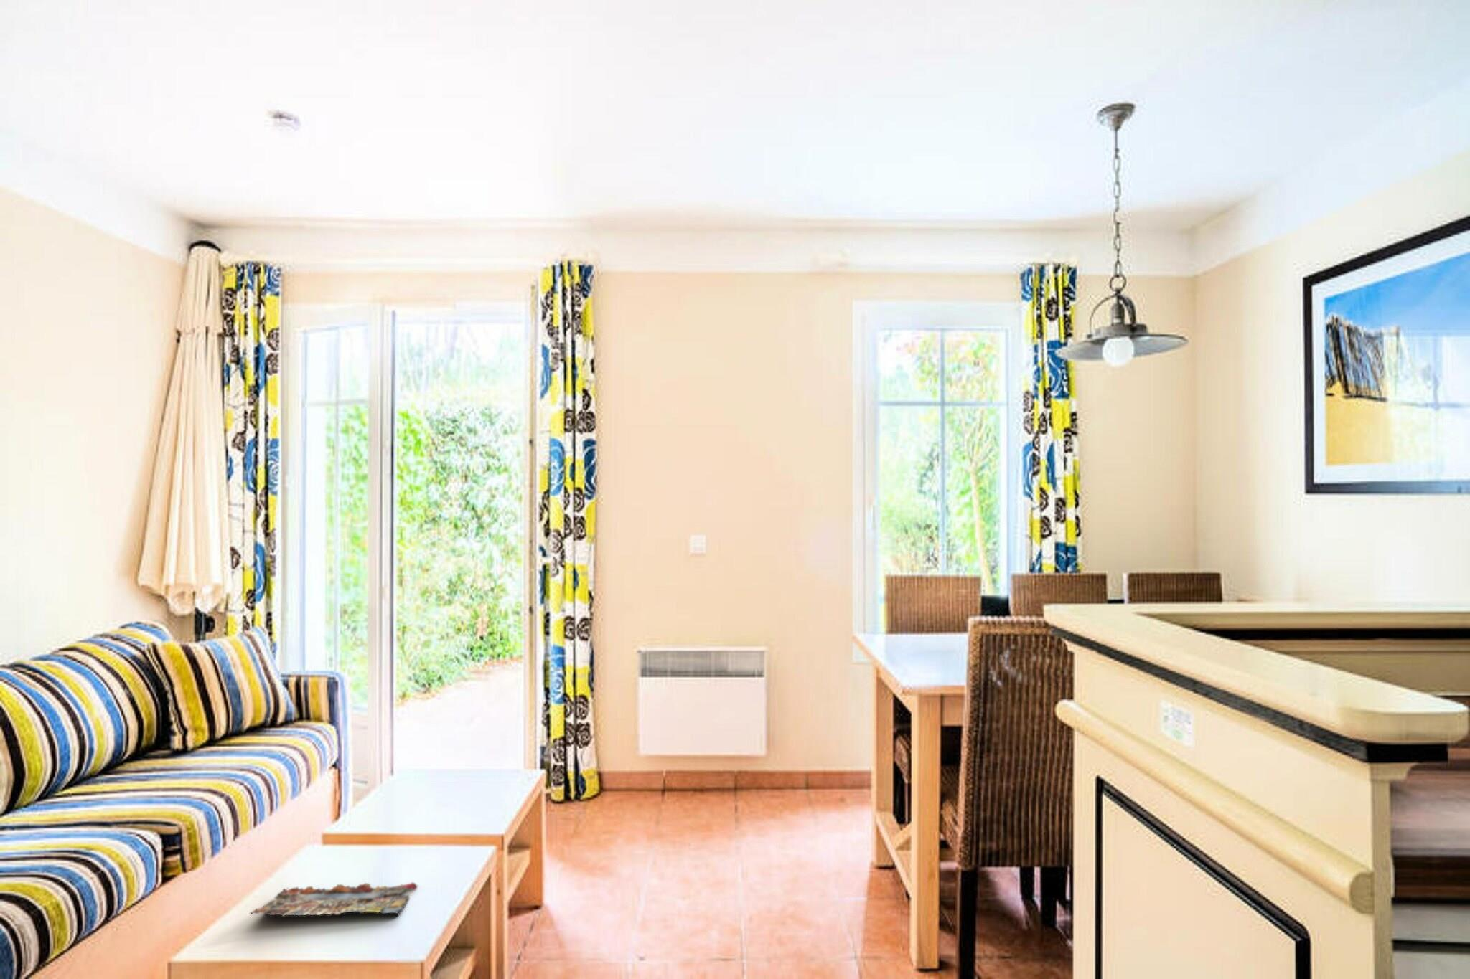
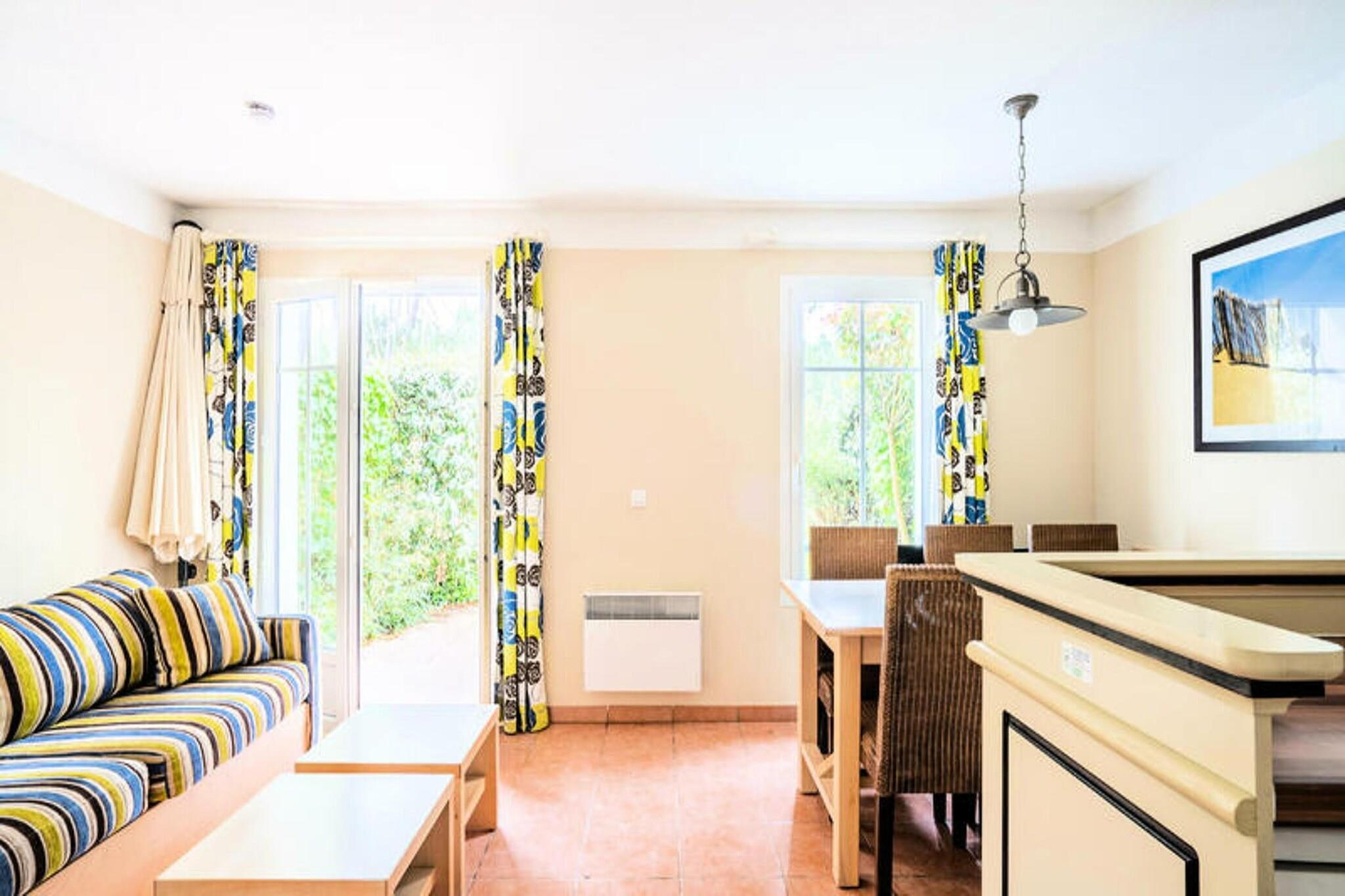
- magazine (338, 898)
